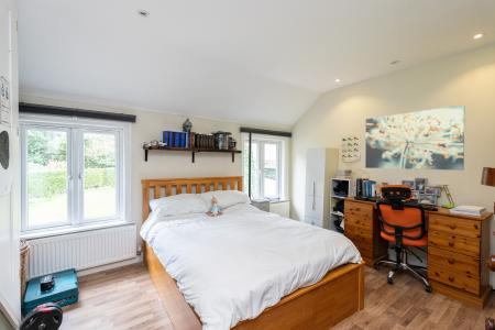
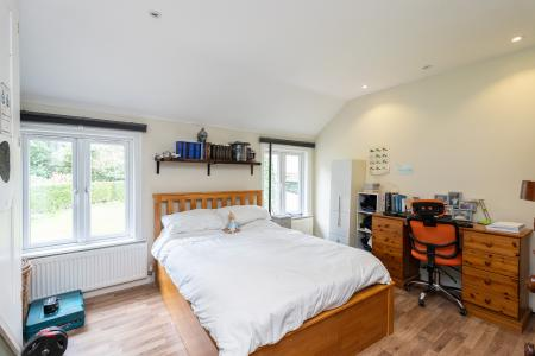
- wall art (407, 141)
